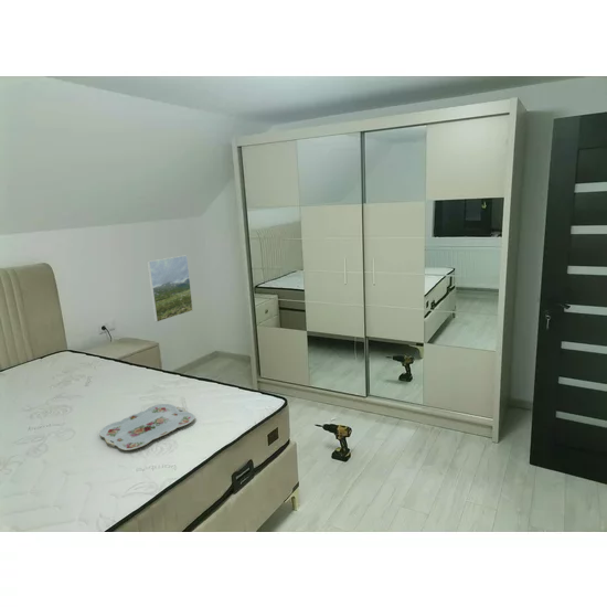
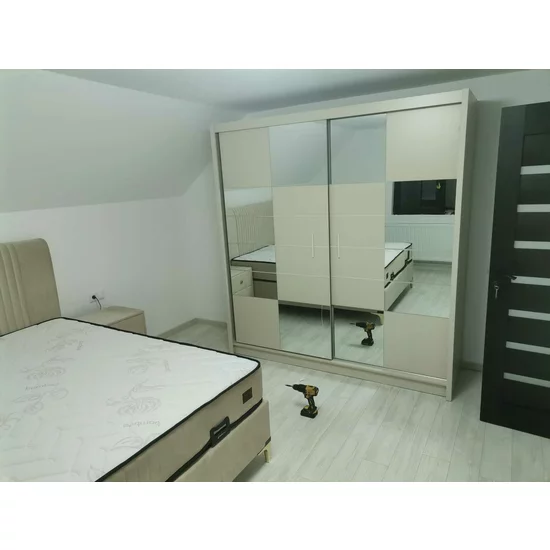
- serving tray (148, 425)
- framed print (171, 287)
